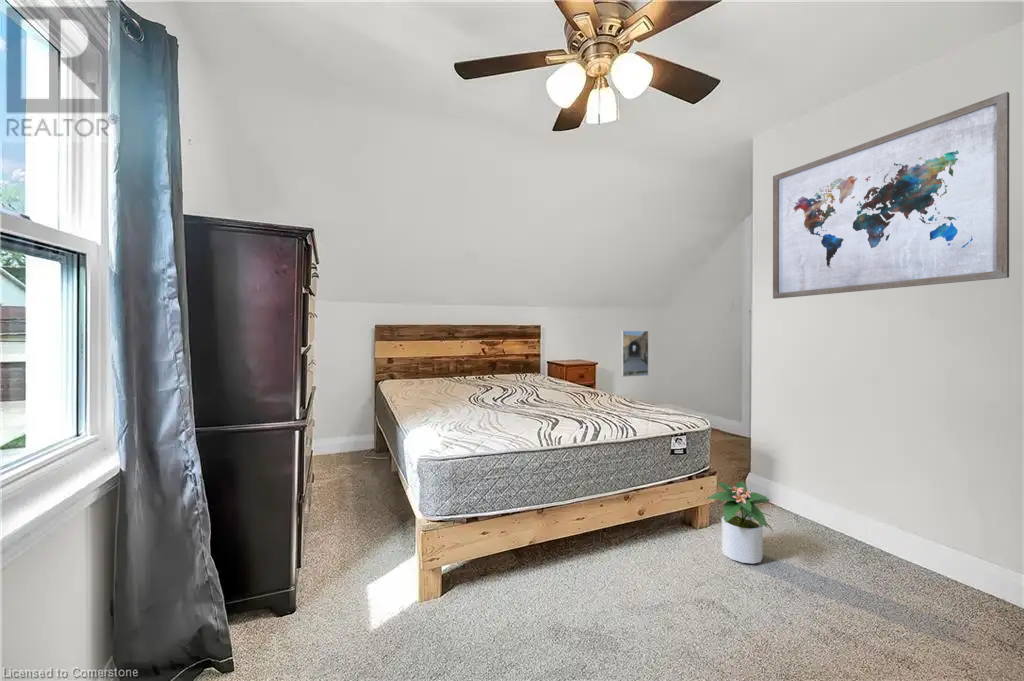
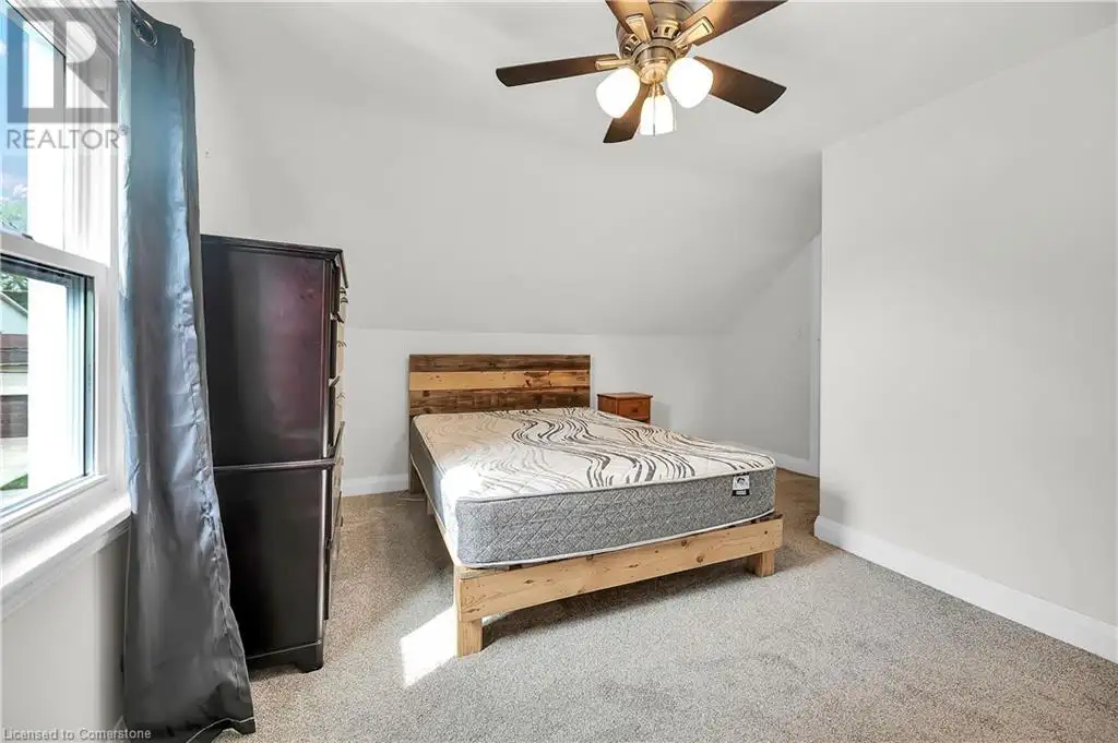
- wall art (867, 216)
- potted plant (741, 521)
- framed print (635, 353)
